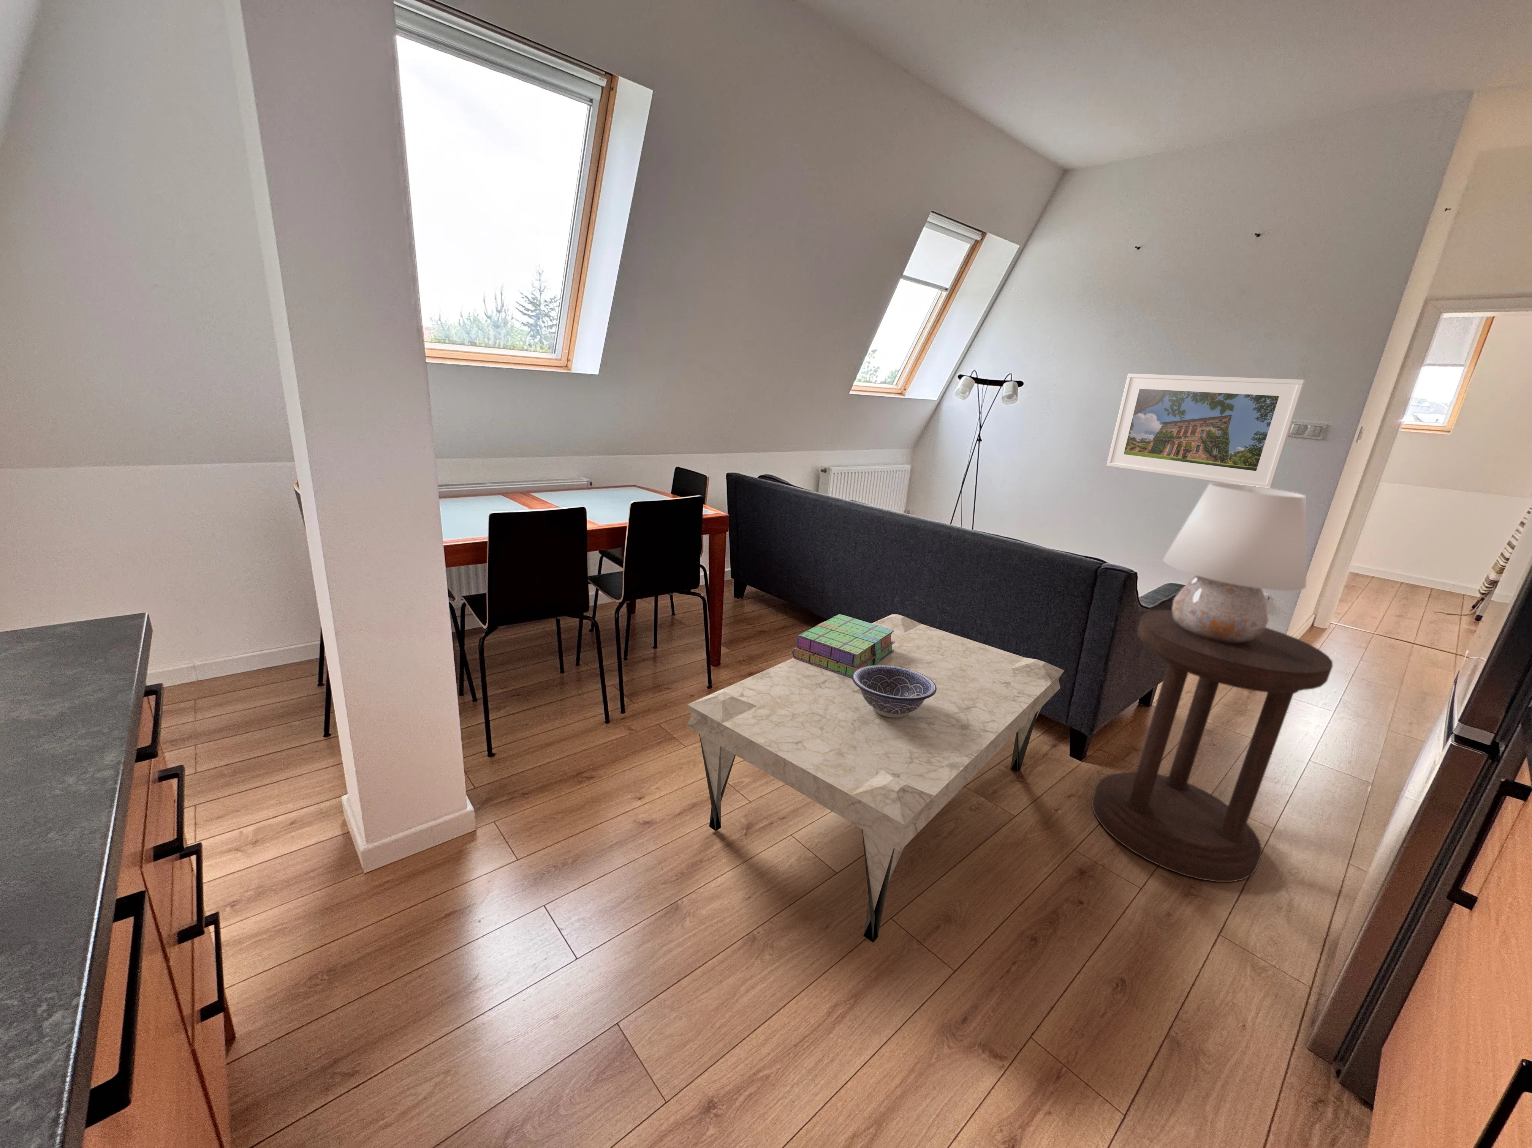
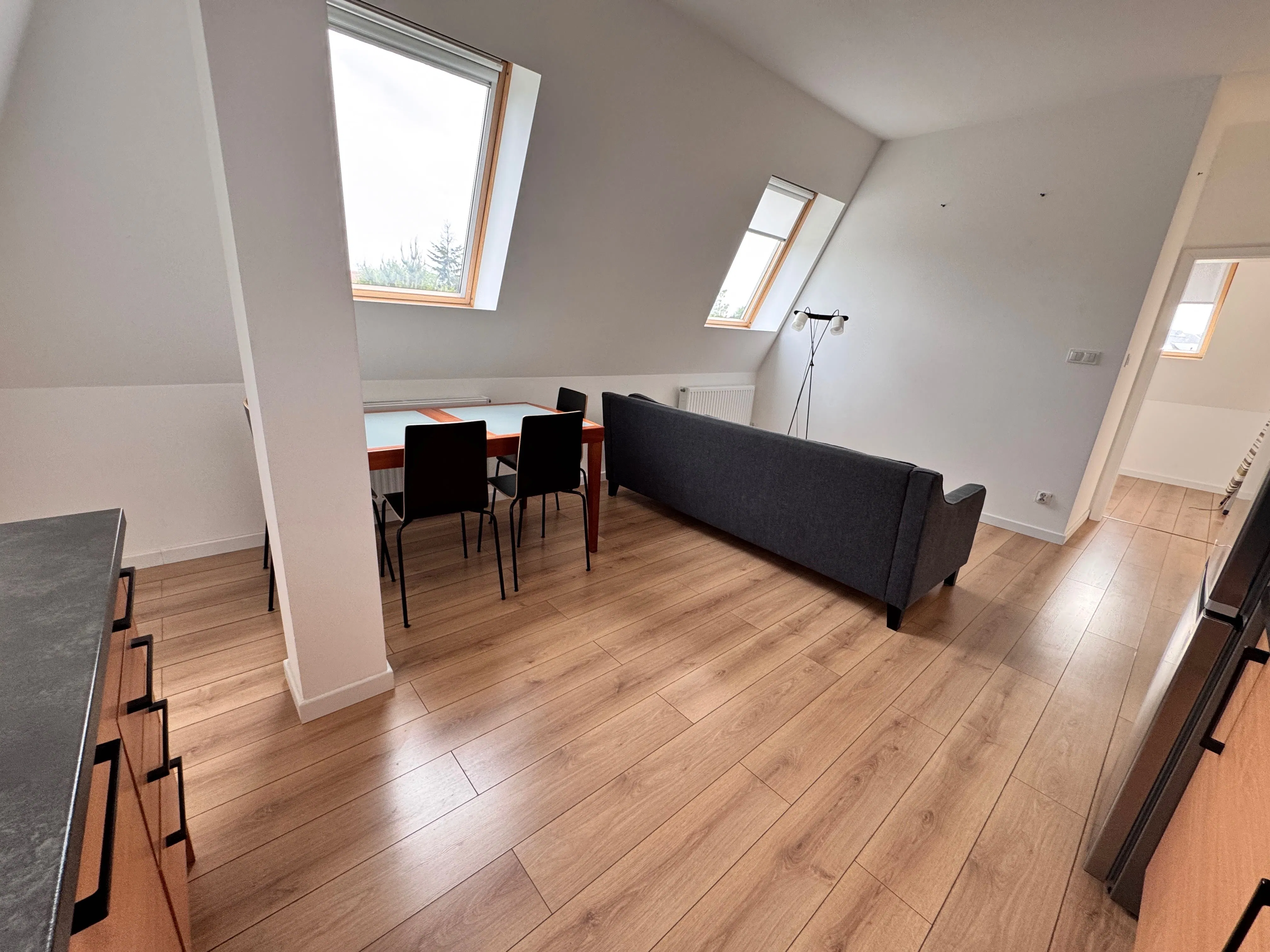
- coffee table (888, 739)
- side table (1198, 737)
- stack of books (846, 643)
- table lamp (1233, 563)
- decorative bowl (893, 696)
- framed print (1194, 427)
